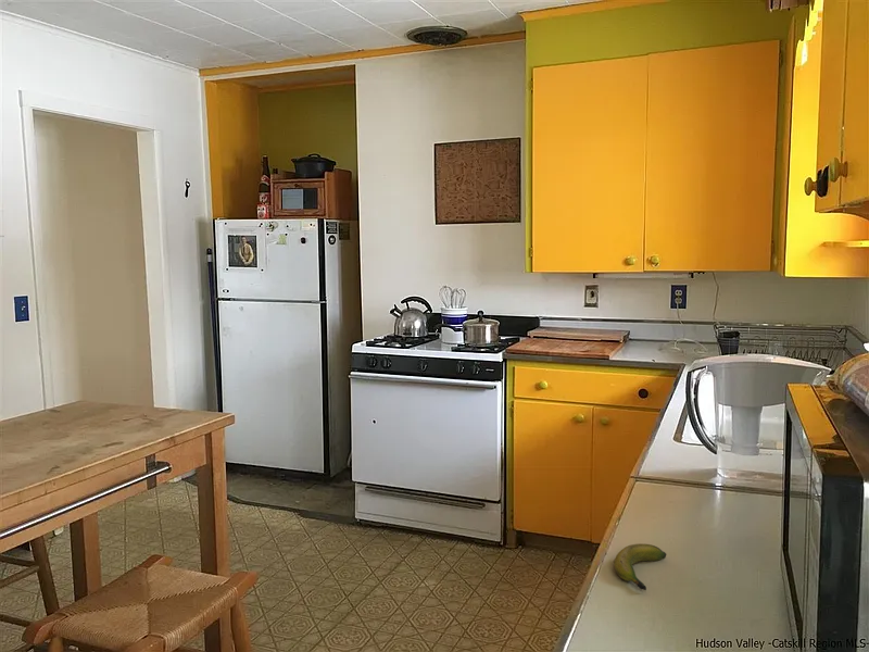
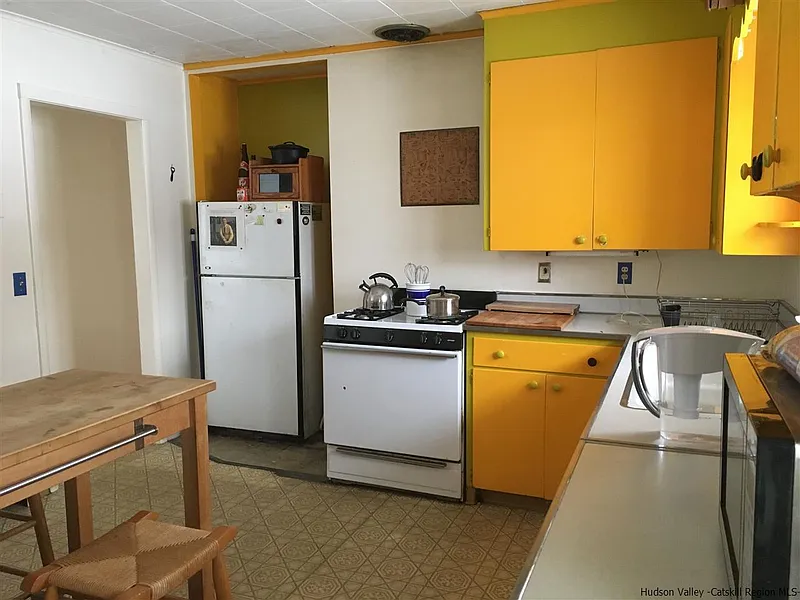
- banana (639, 561)
